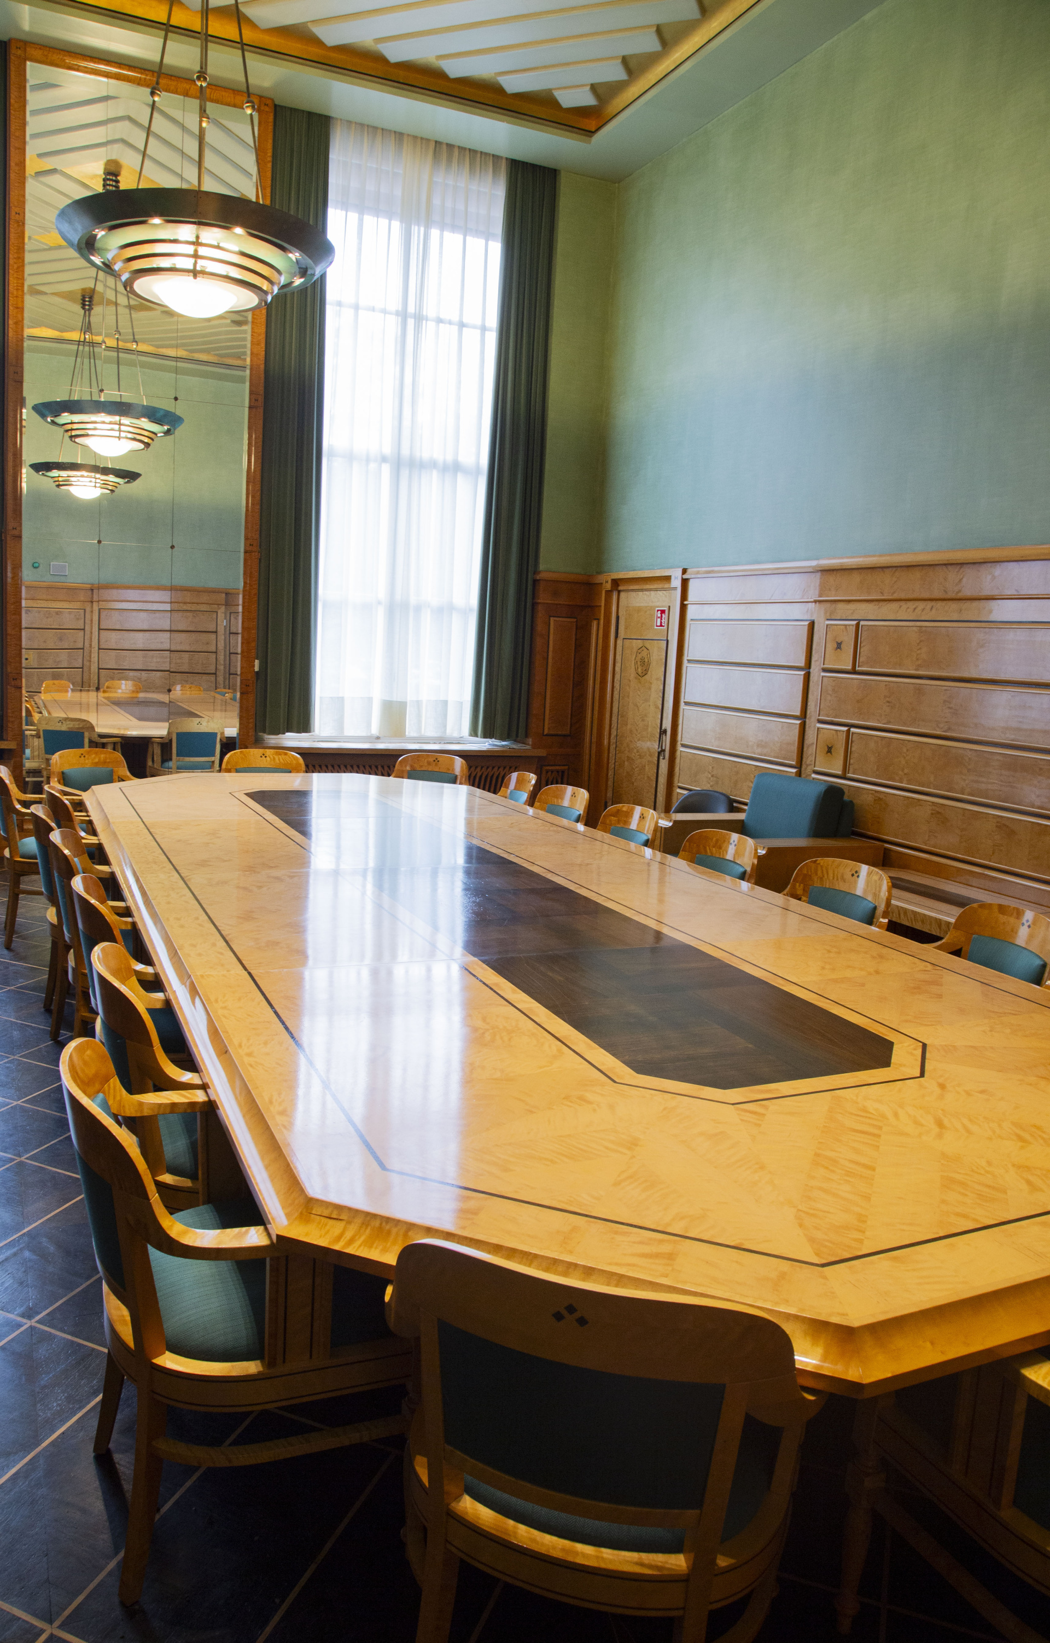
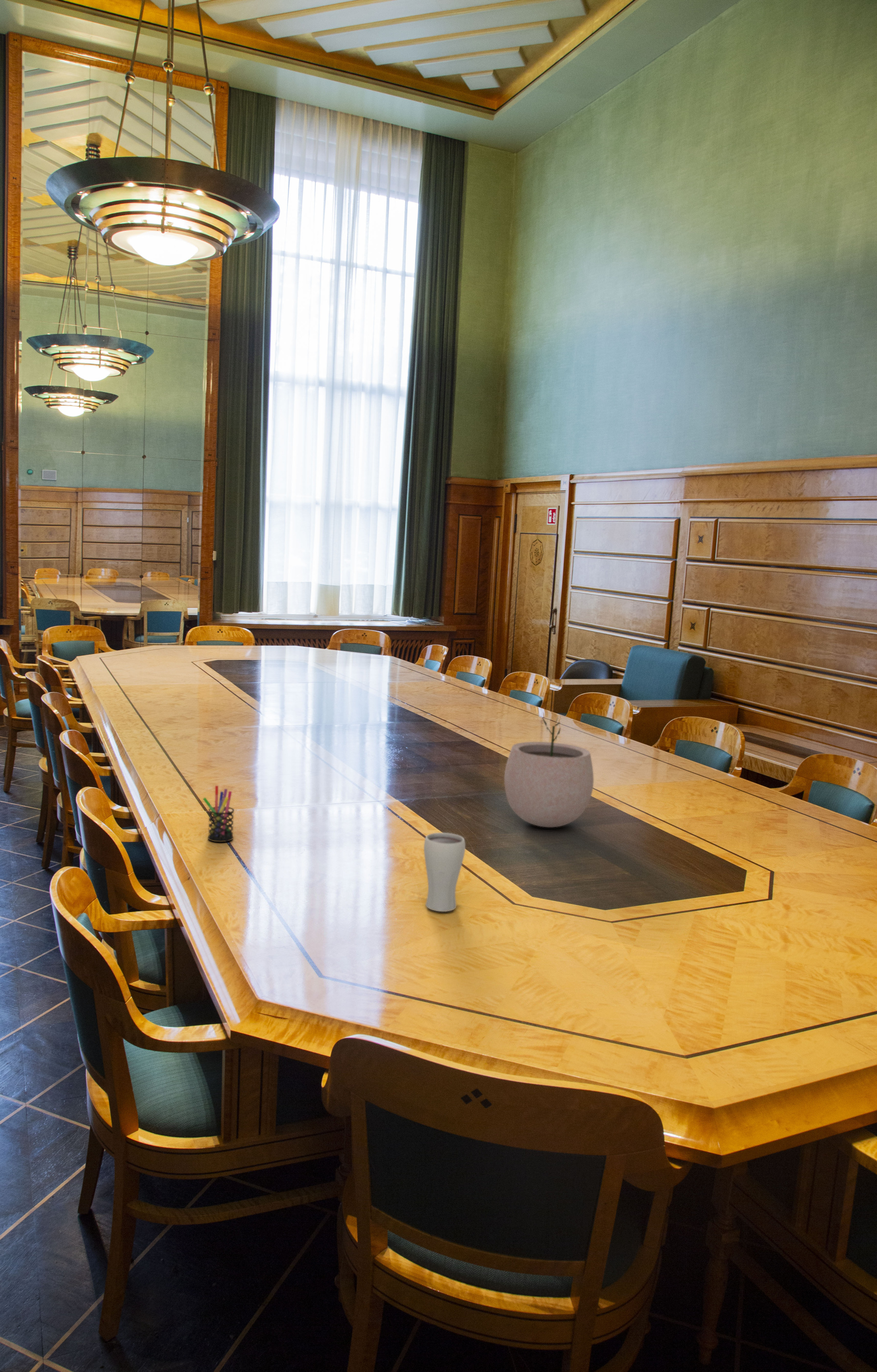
+ pen holder (218, 813)
+ drinking glass (443, 872)
+ plant pot (549, 770)
